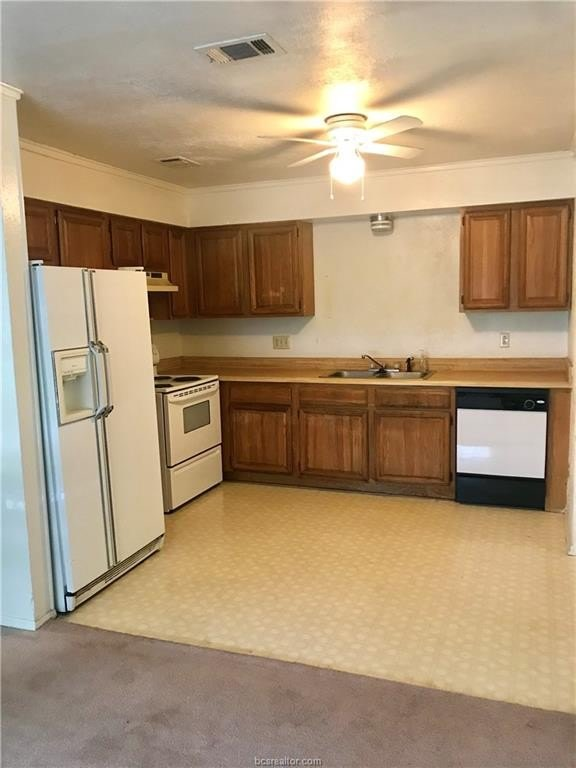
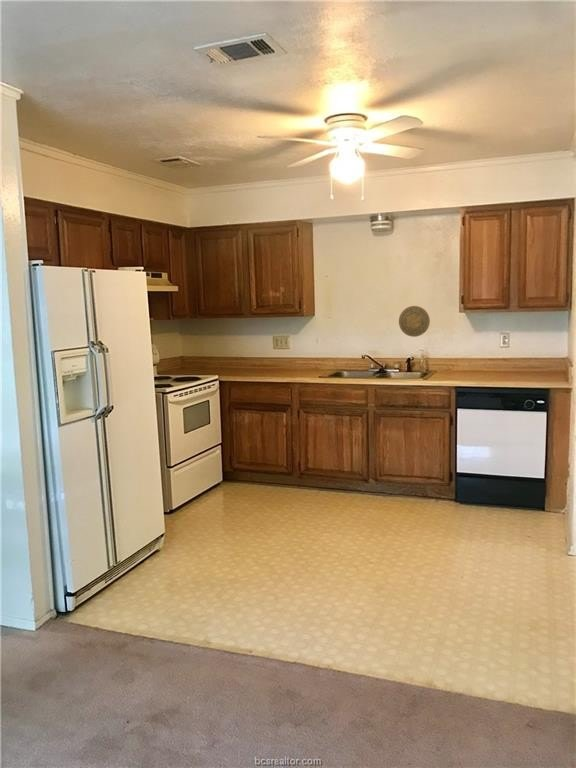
+ decorative plate (413, 321)
